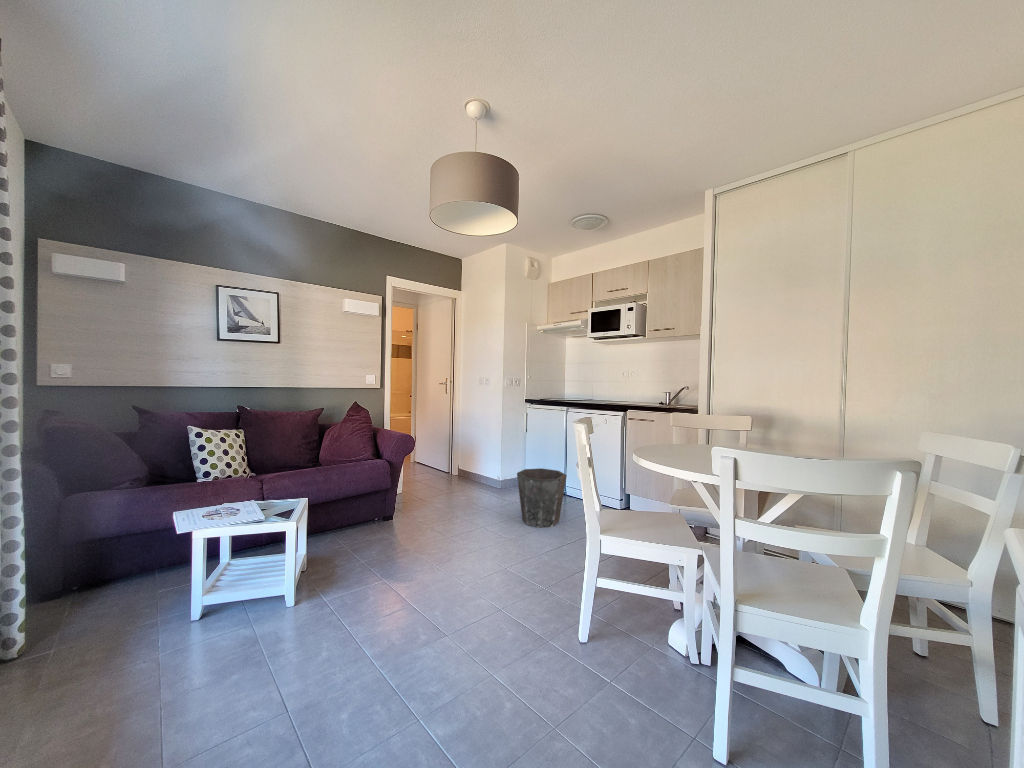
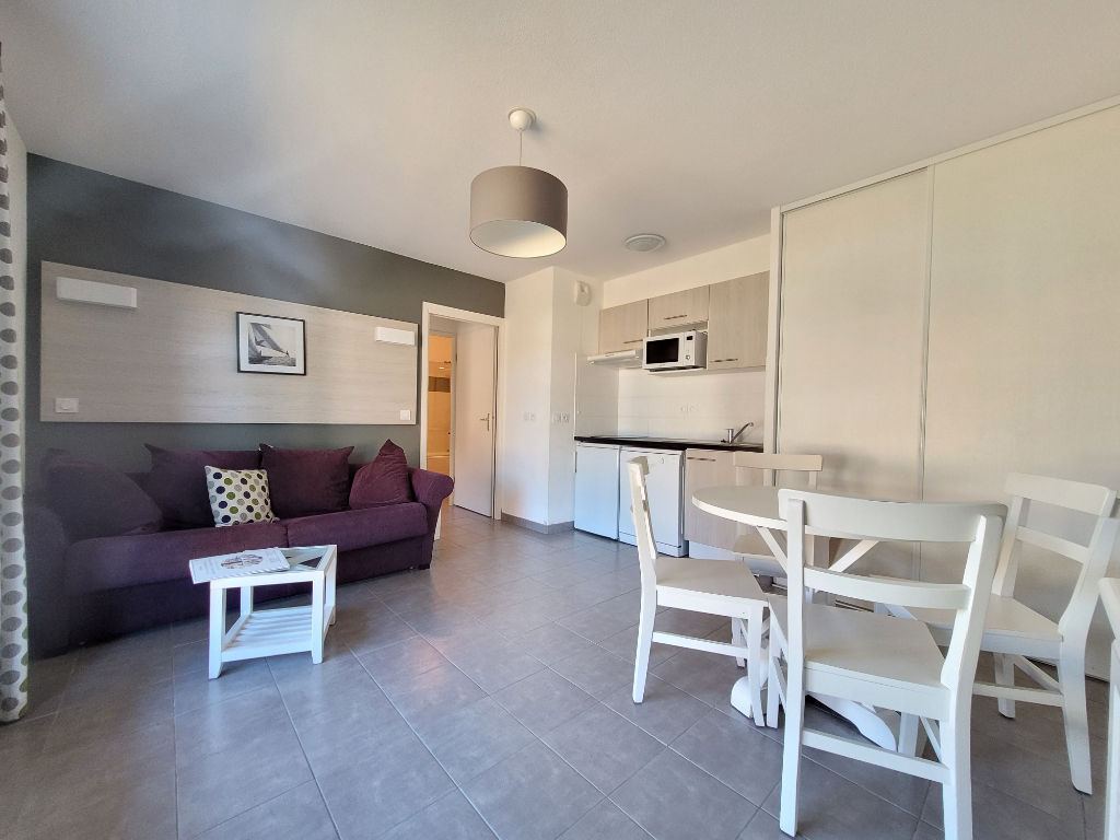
- waste bin (541, 497)
